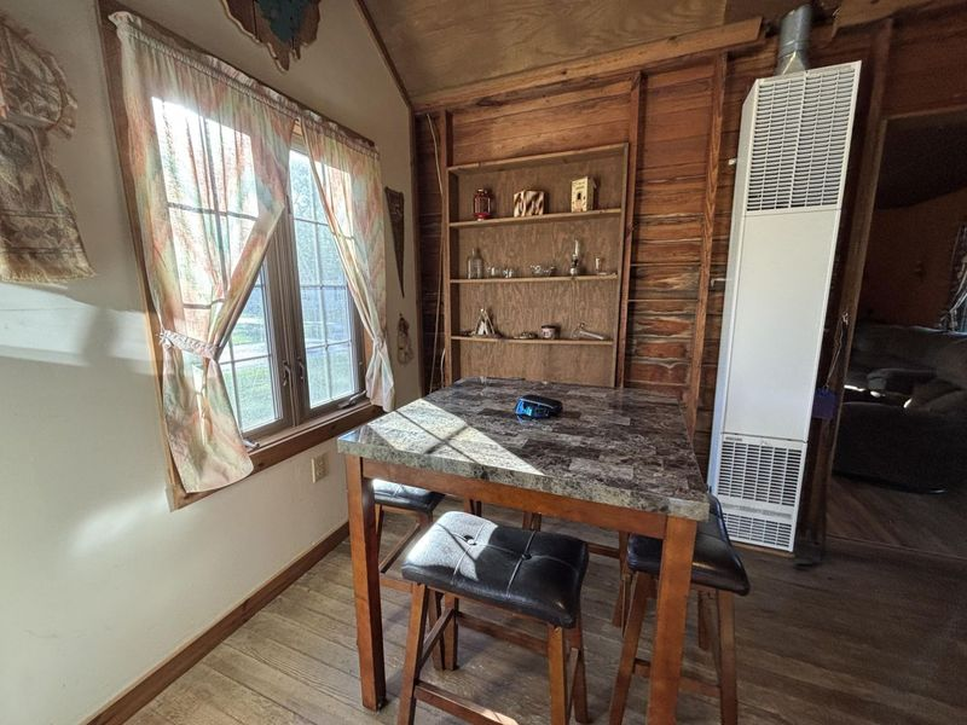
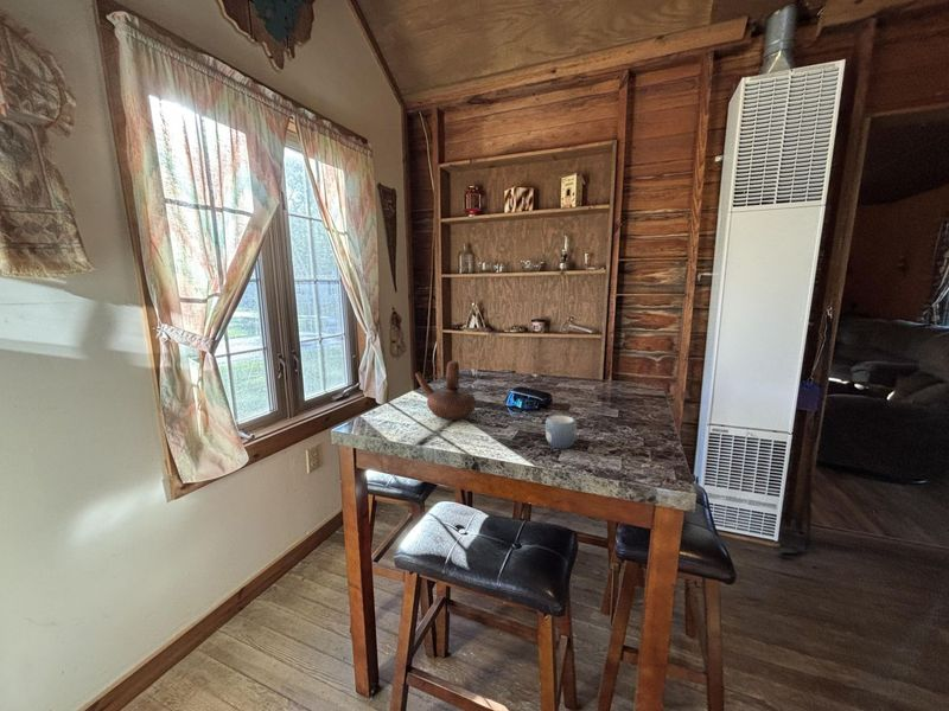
+ teapot (444, 390)
+ mug (559, 429)
